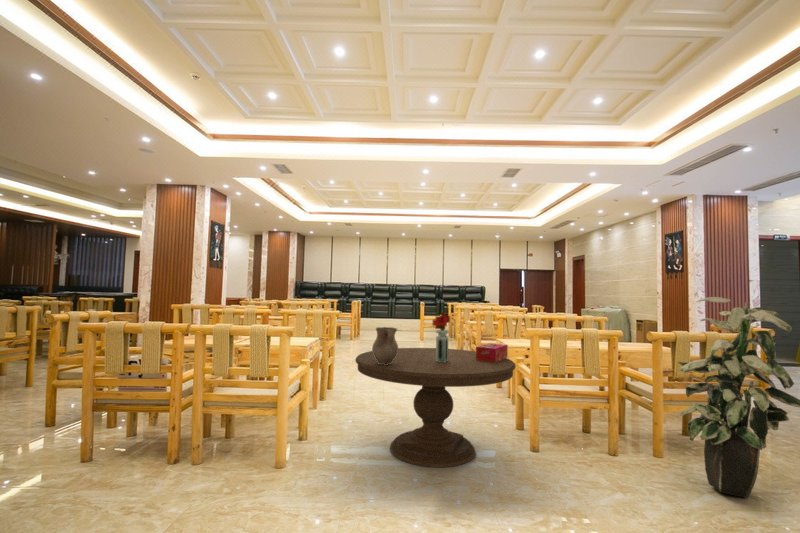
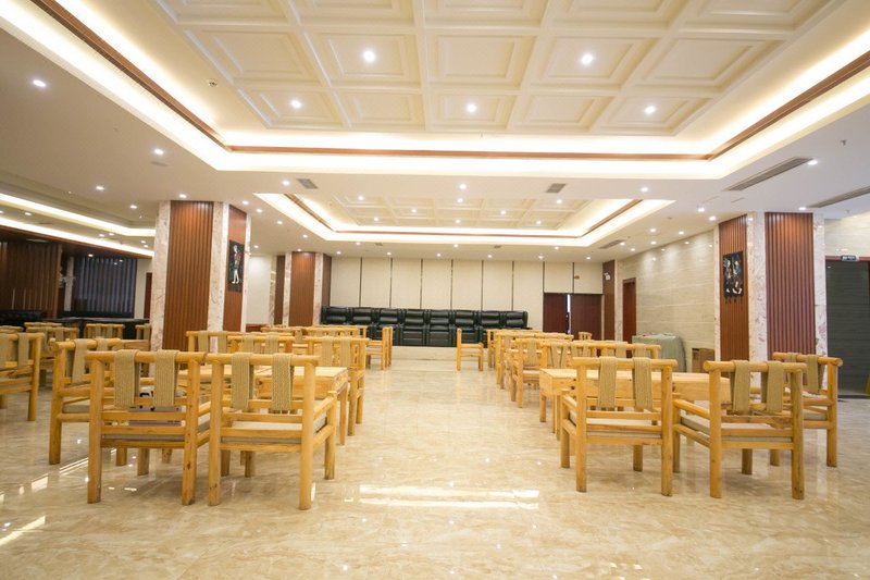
- tissue box (492, 352)
- ceramic pitcher (385, 345)
- dining table (433, 403)
- potted flower (441, 336)
- indoor plant (731, 392)
